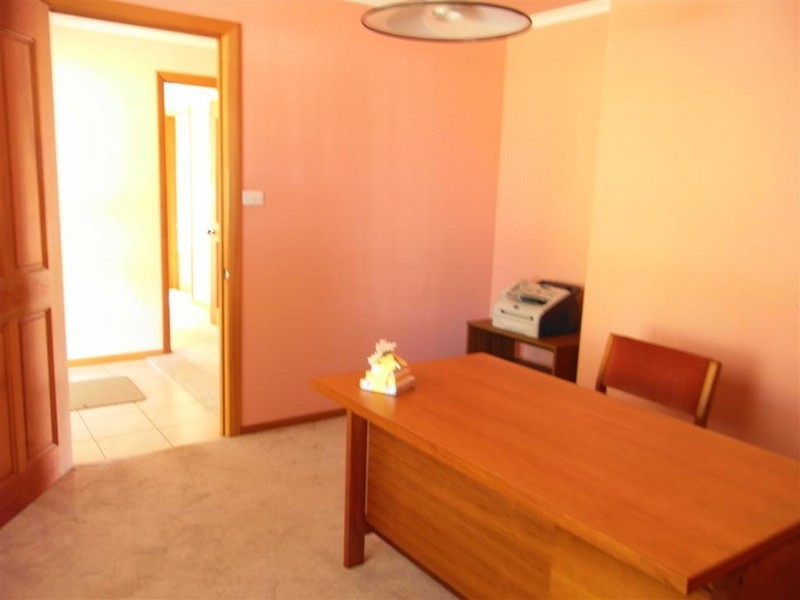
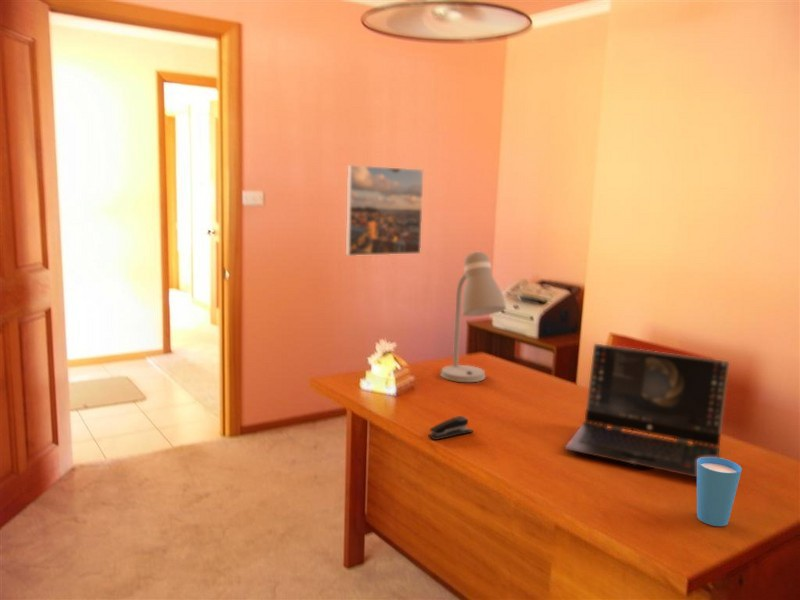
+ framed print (385, 211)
+ cup (715, 492)
+ desk lamp (473, 315)
+ stapler (450, 426)
+ laptop computer (647, 407)
